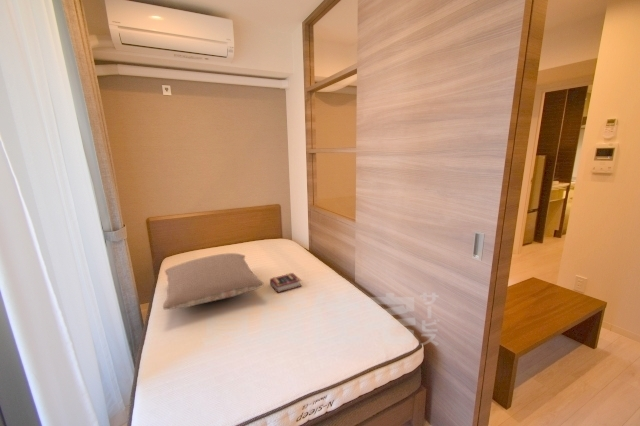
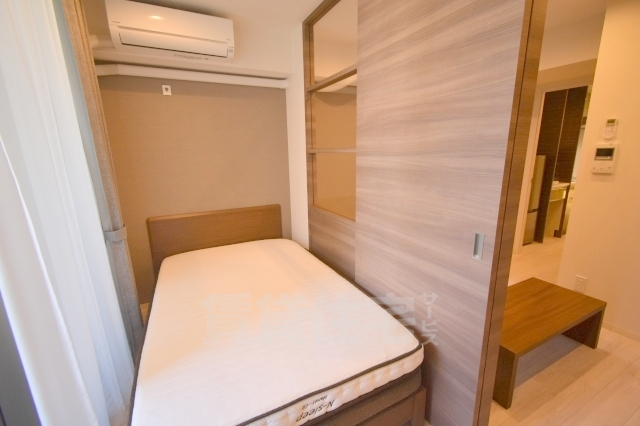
- book (285, 282)
- pillow (211, 276)
